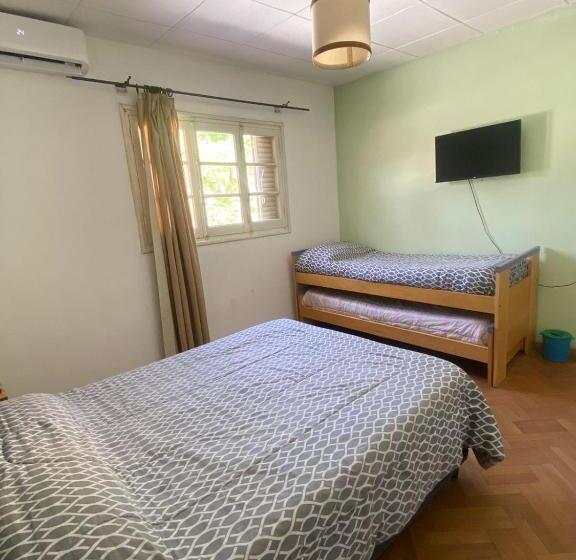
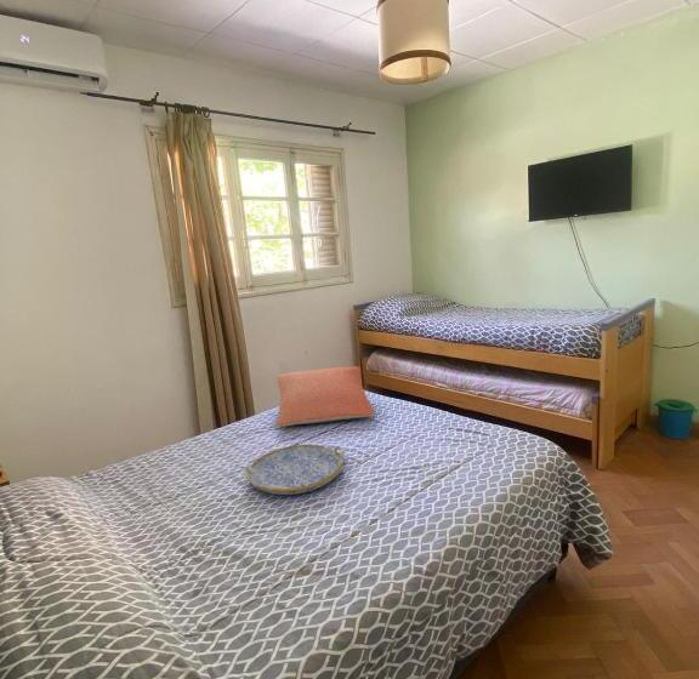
+ pillow (322, 393)
+ serving tray (295, 467)
